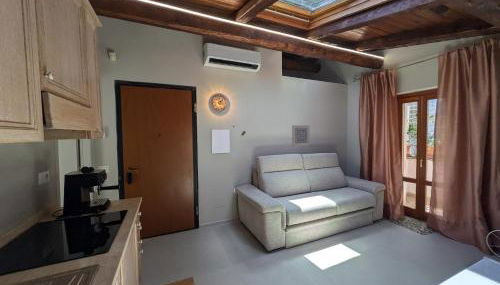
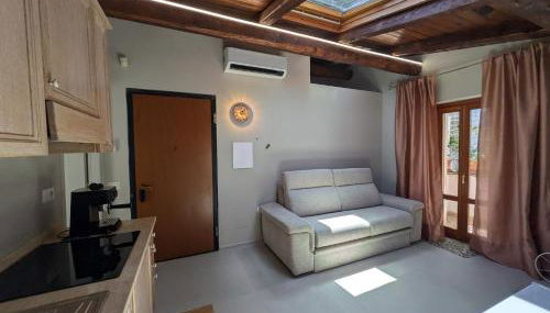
- wall art (300, 135)
